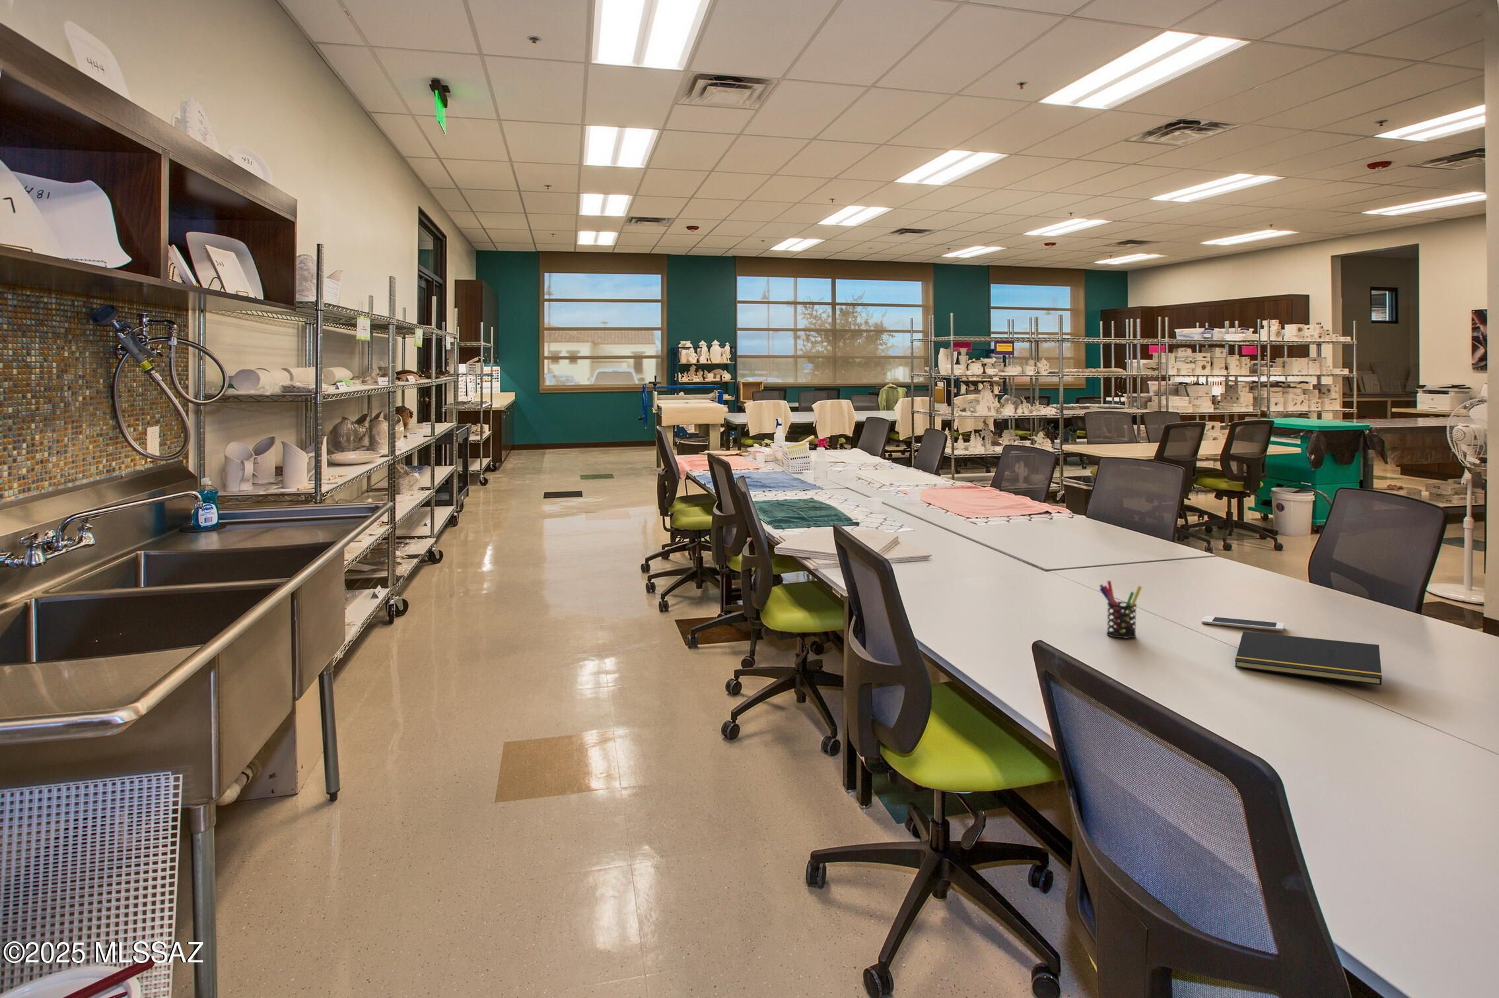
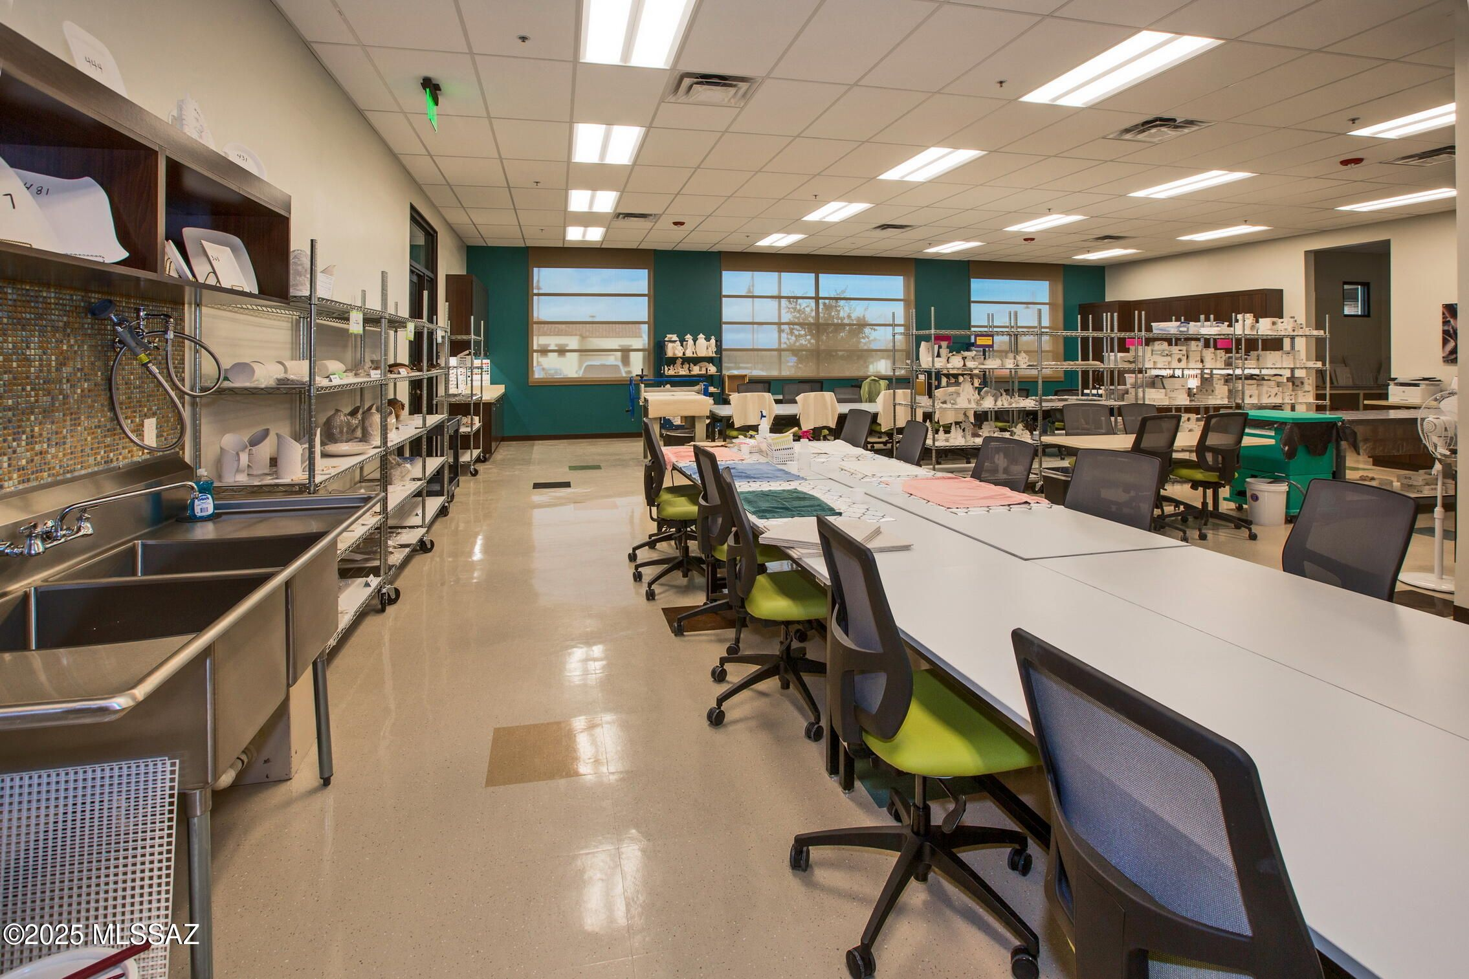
- pen holder (1122, 608)
- cell phone (1243, 623)
- notepad (1306, 656)
